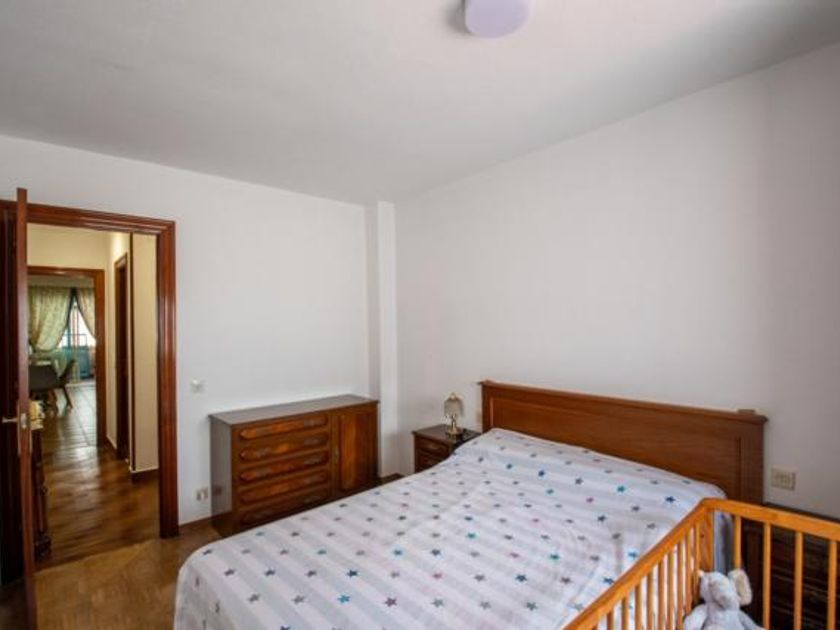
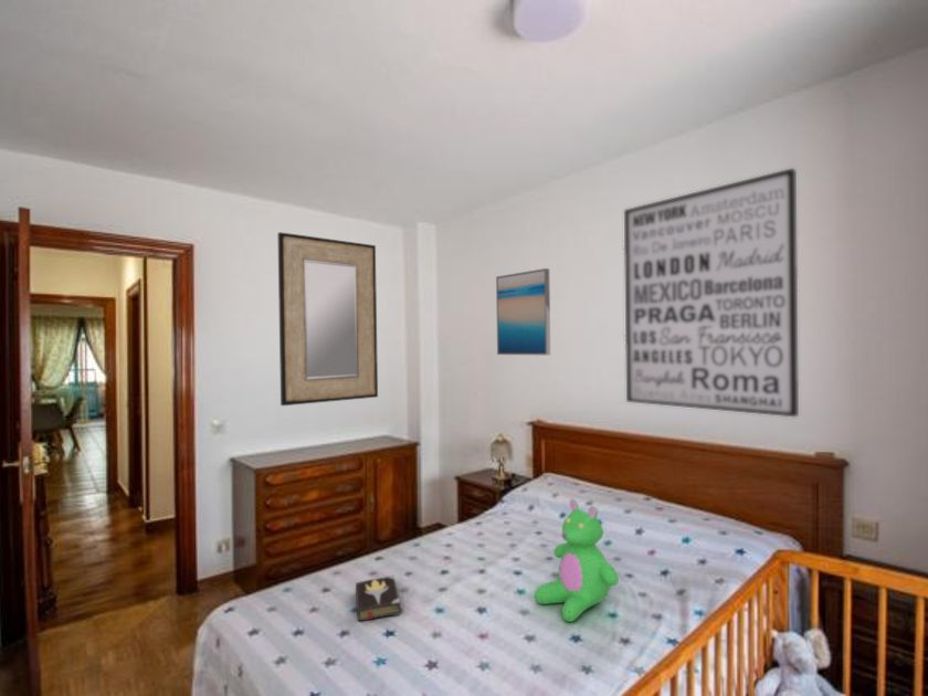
+ teddy bear (572, 555)
+ hardback book (377, 595)
+ wall art (521, 314)
+ home mirror (330, 320)
+ wall art (700, 299)
